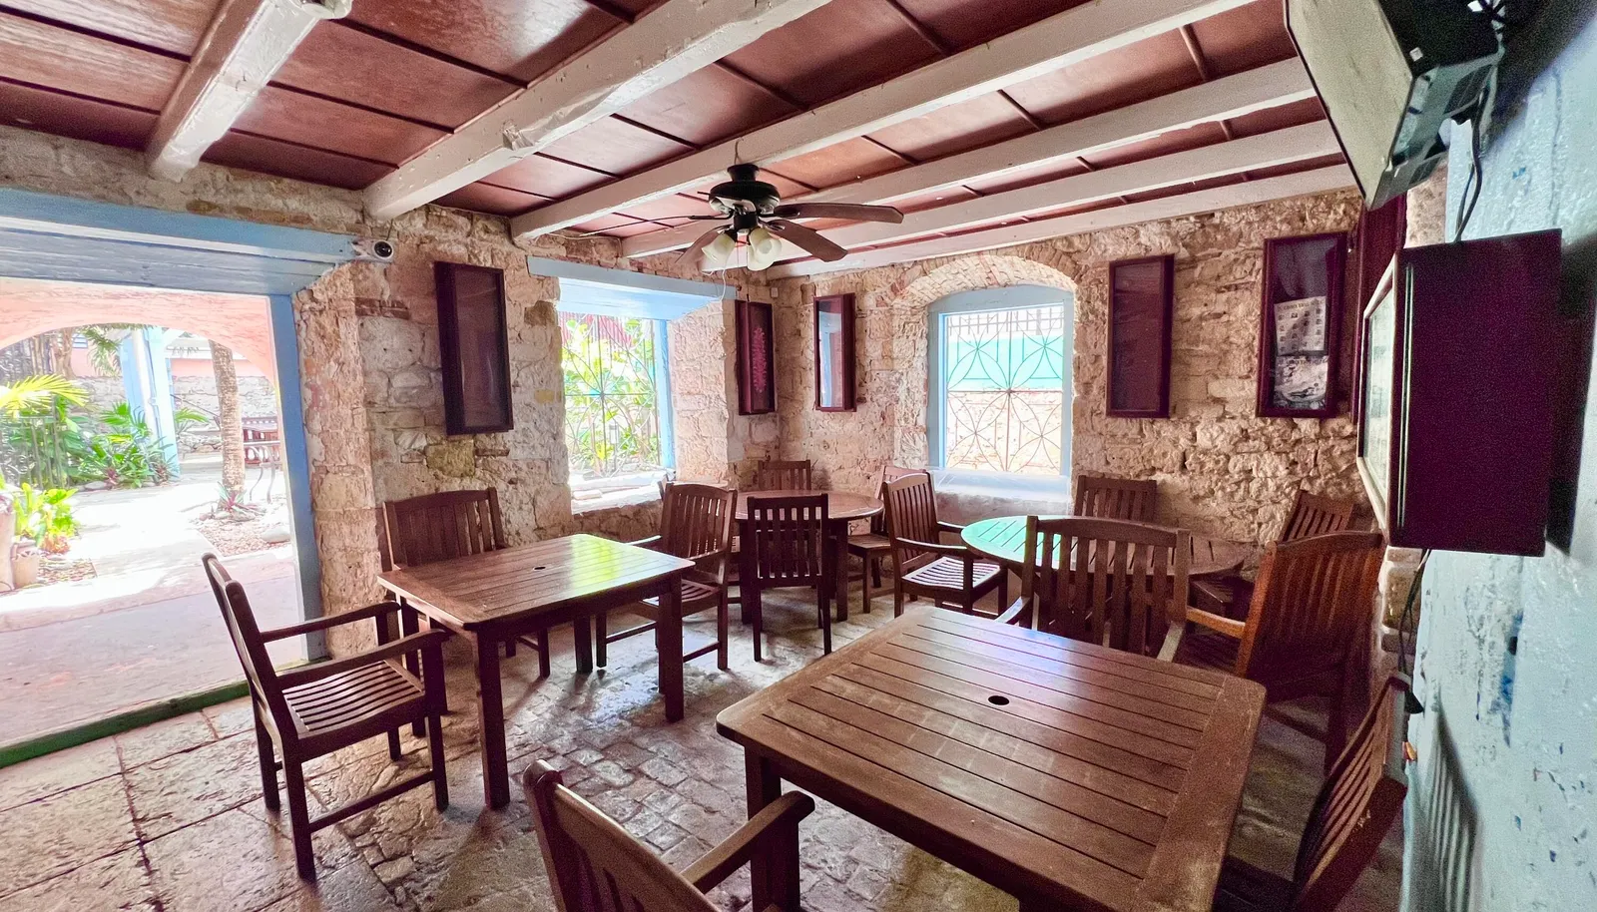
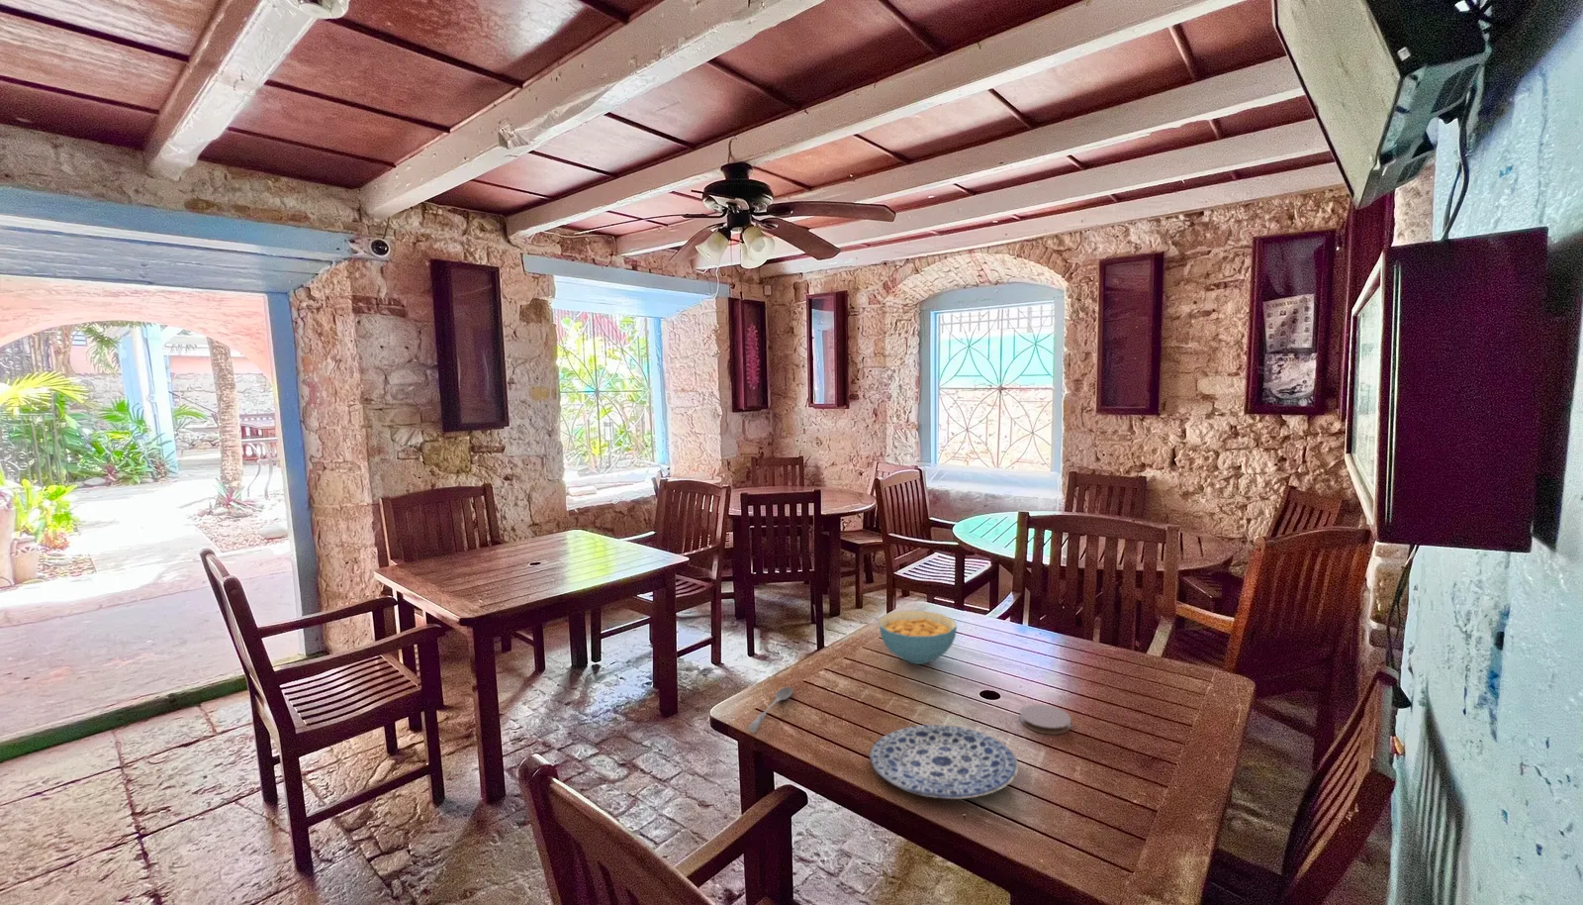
+ plate (942, 759)
+ coaster (1045, 719)
+ cereal bowl (918, 641)
+ soupspoon (771, 706)
